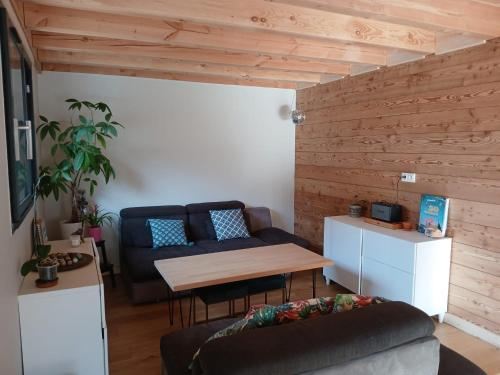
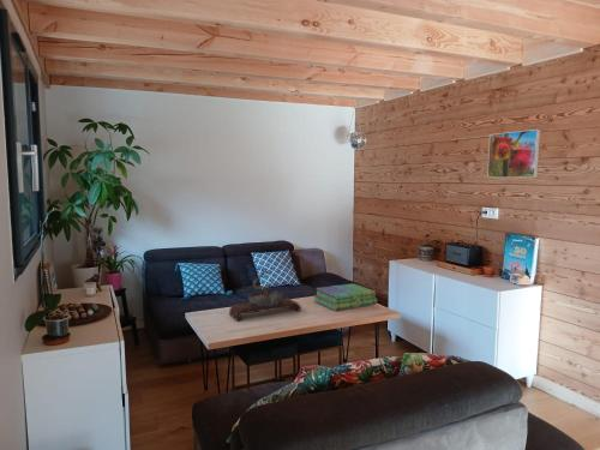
+ bonsai tree (265, 289)
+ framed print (511, 155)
+ stack of books (344, 295)
